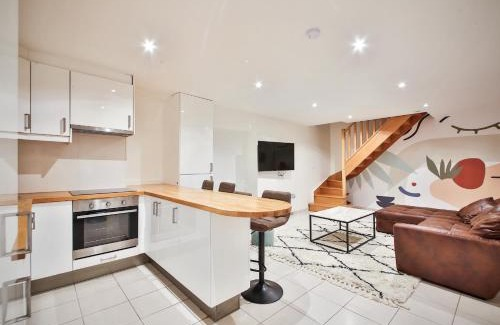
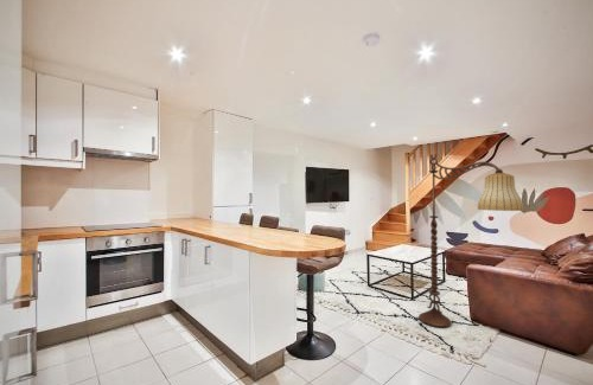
+ floor lamp (436, 243)
